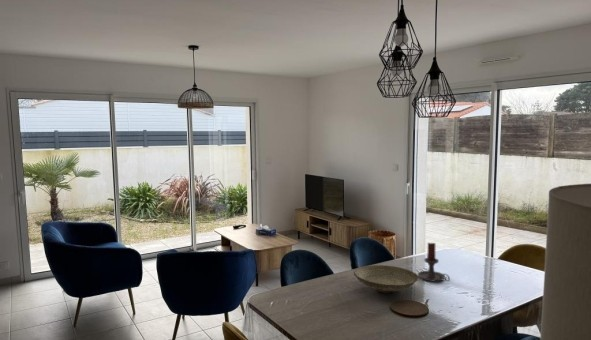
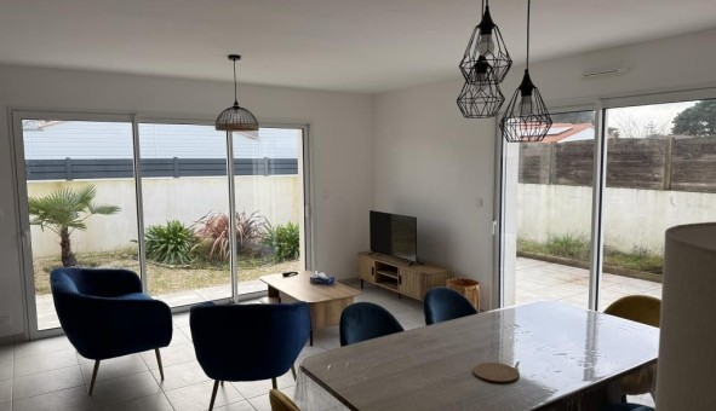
- candle holder (434, 261)
- decorative bowl (385, 281)
